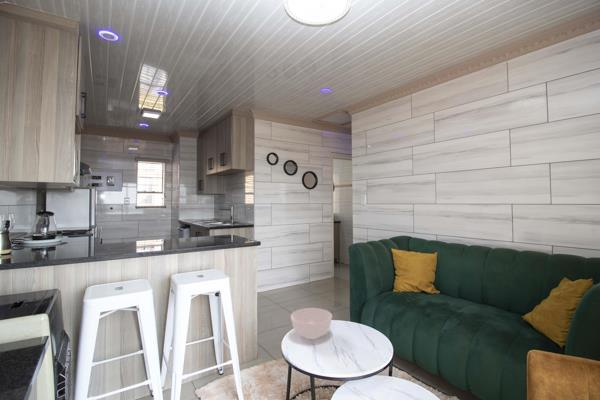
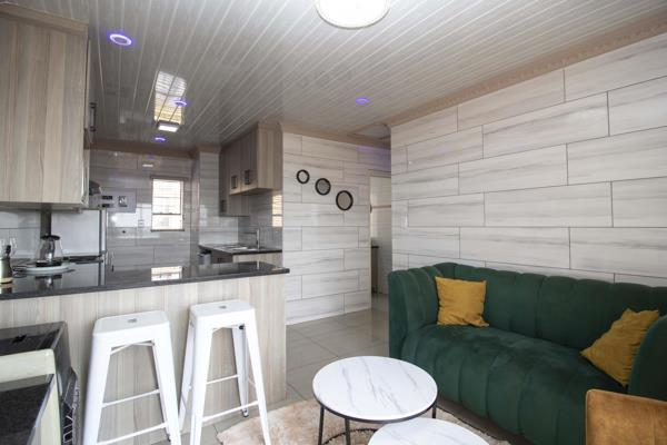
- bowl (311, 325)
